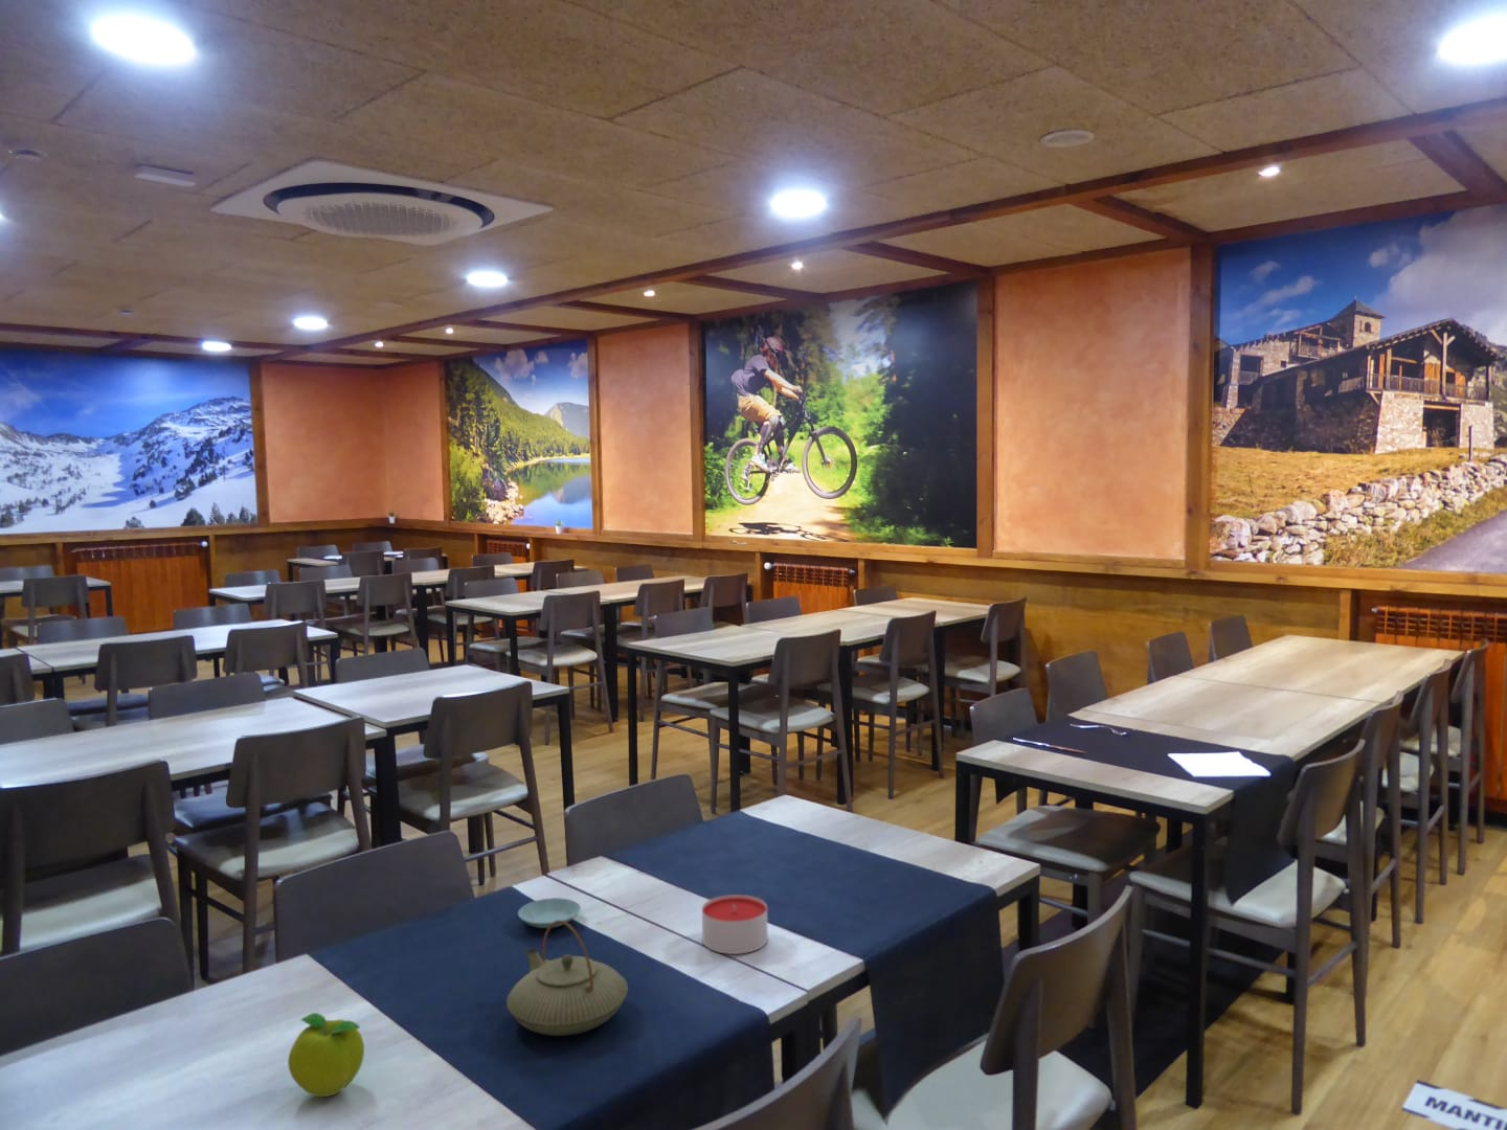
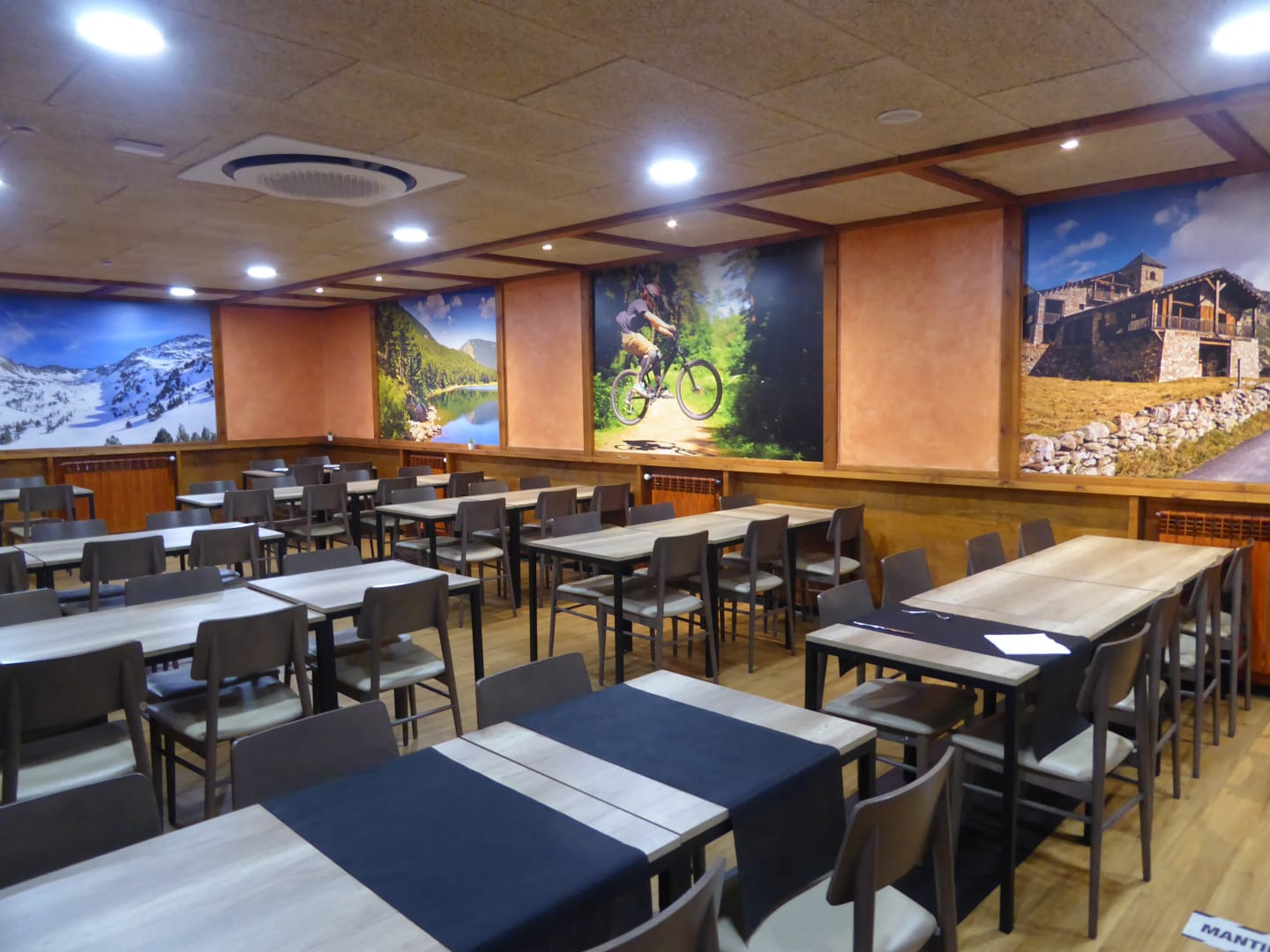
- candle (735, 922)
- teapot (562, 966)
- saucer (549, 915)
- fruit (325, 1055)
